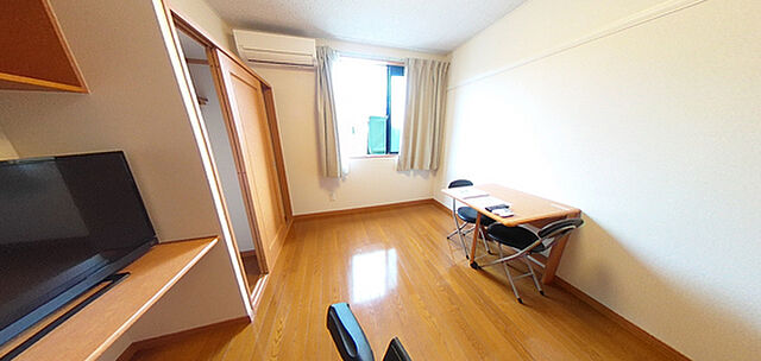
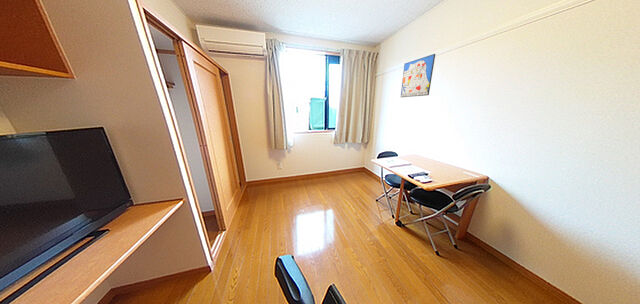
+ wall art (415, 78)
